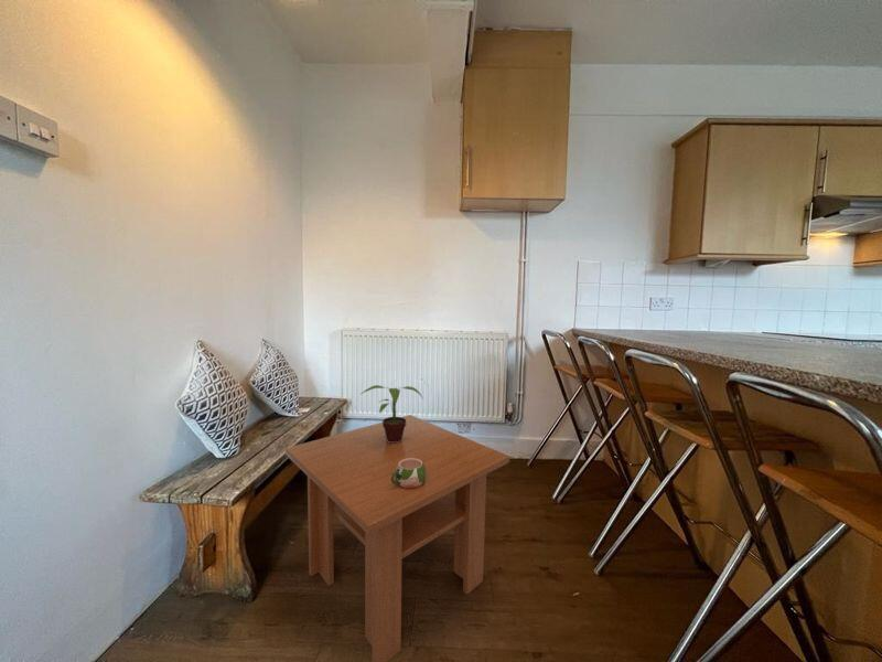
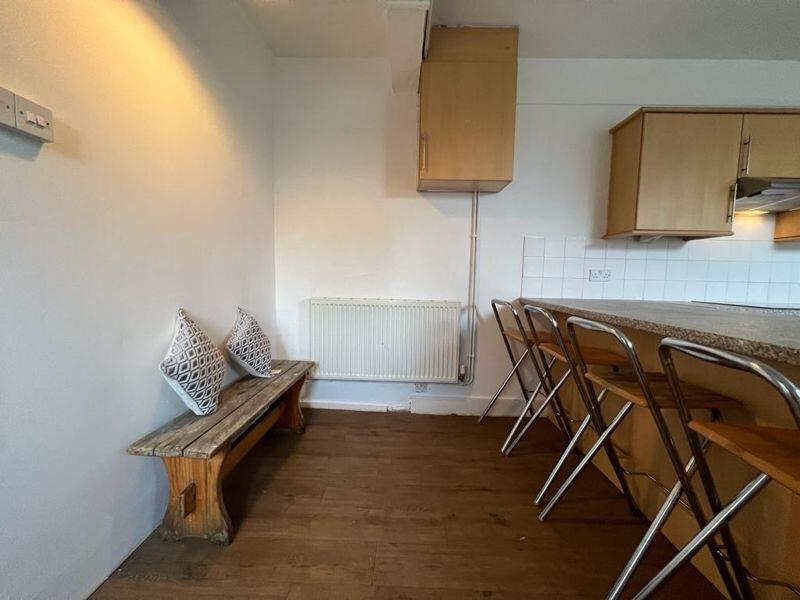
- potted plant (392, 412)
- mug (407, 472)
- coffee table (395, 515)
